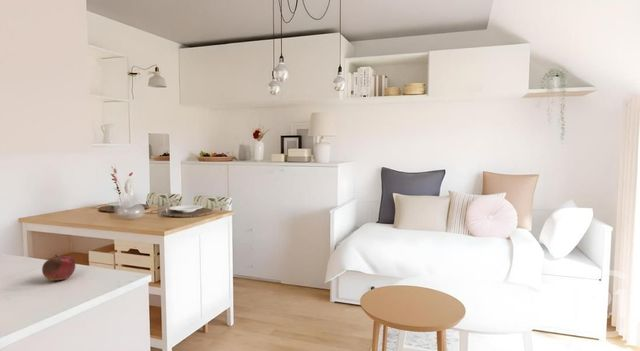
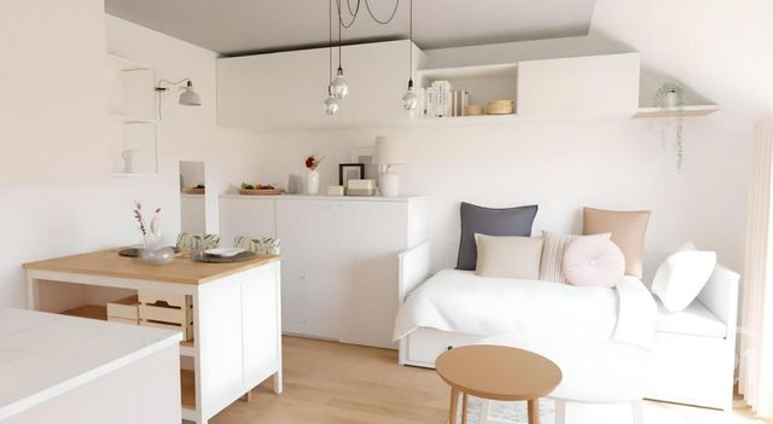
- fruit (59, 267)
